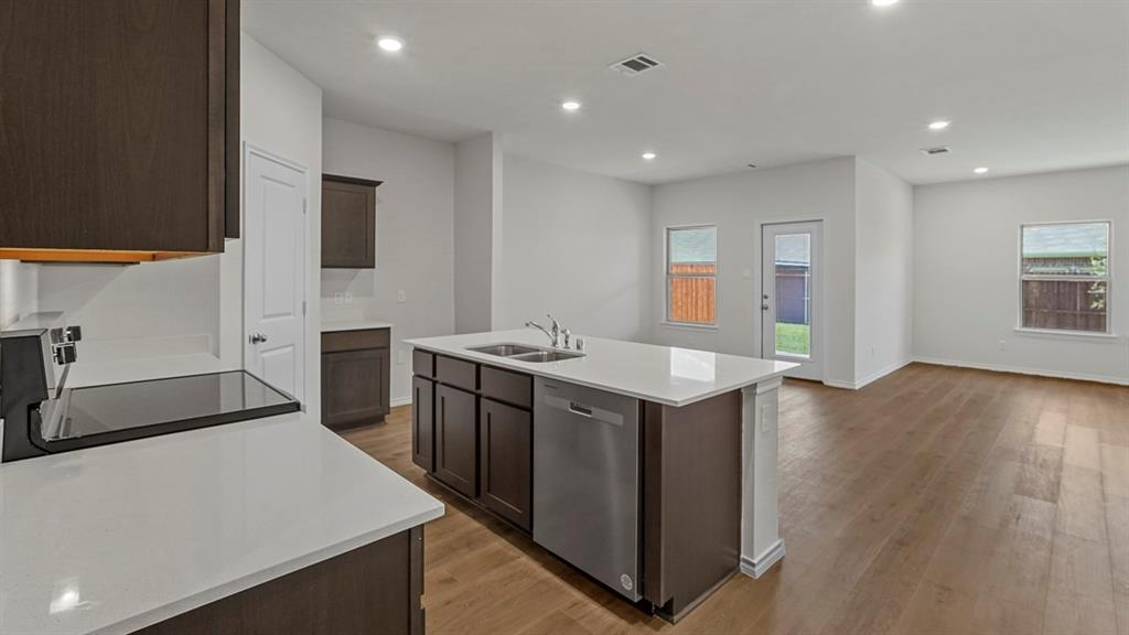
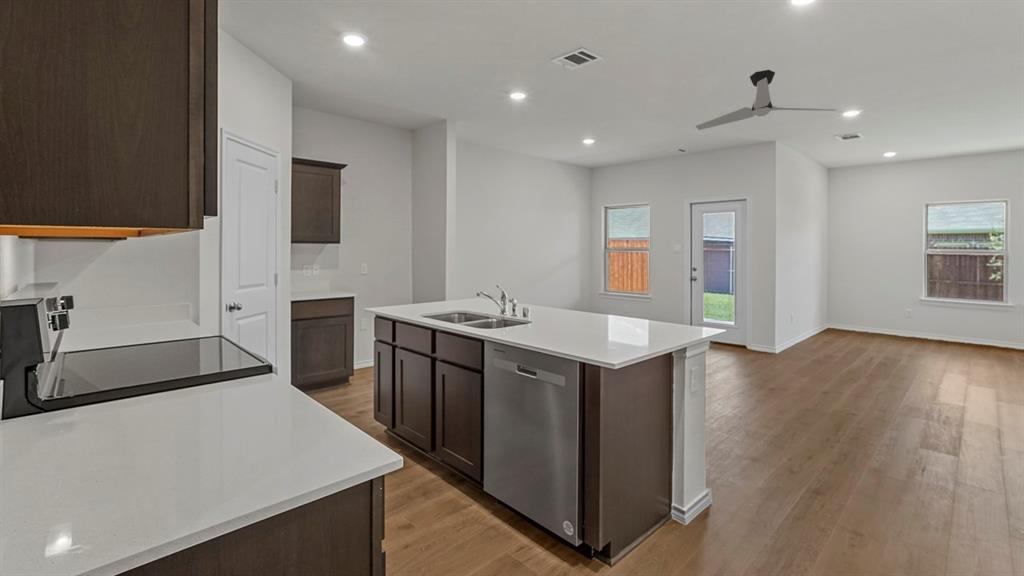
+ ceiling fan (762, 88)
